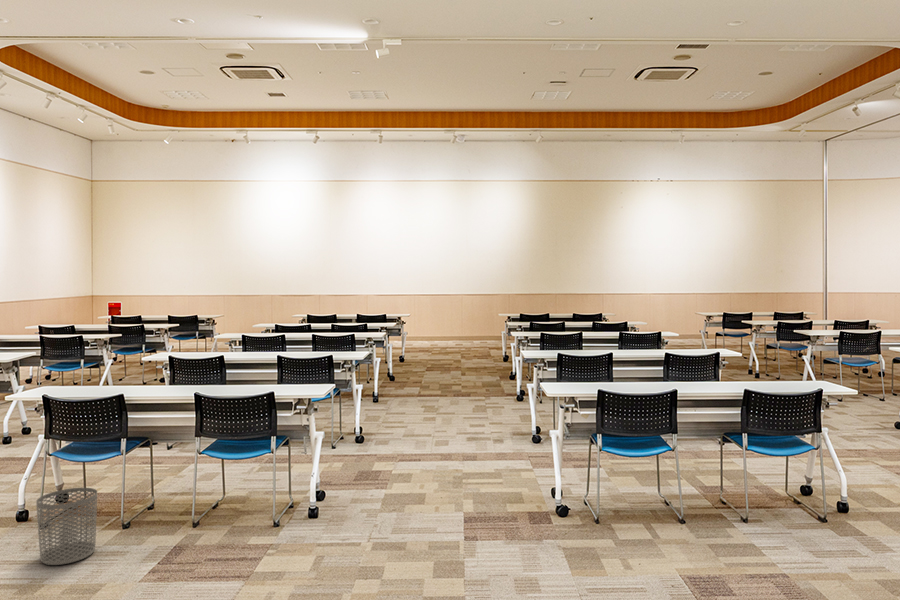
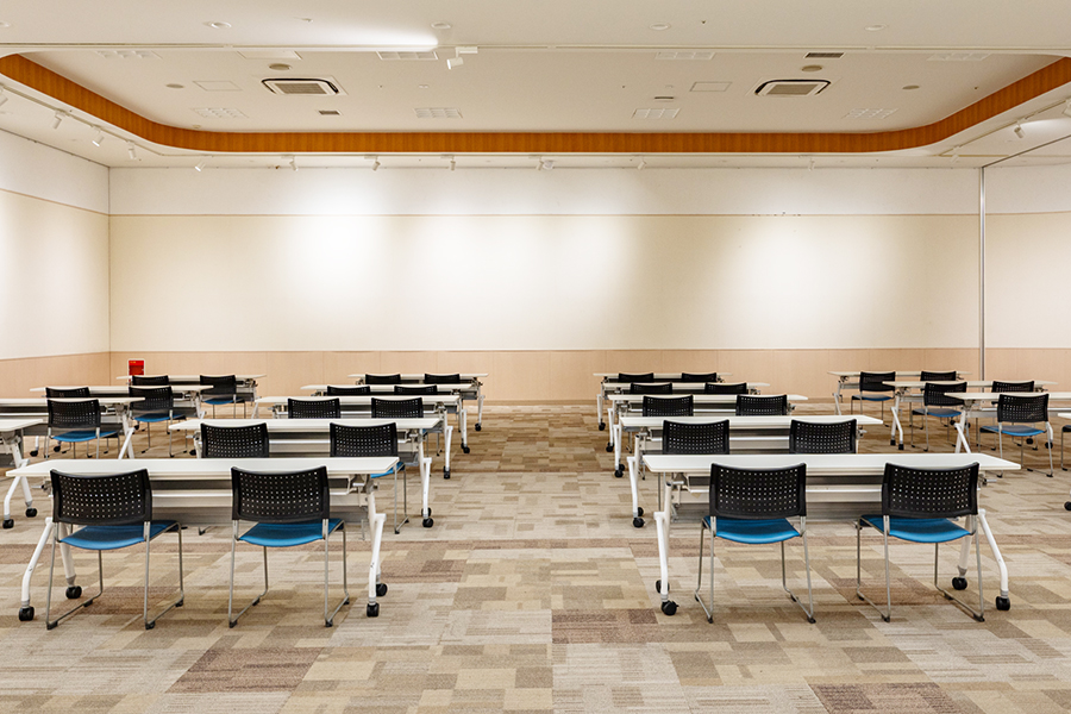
- waste bin (68, 525)
